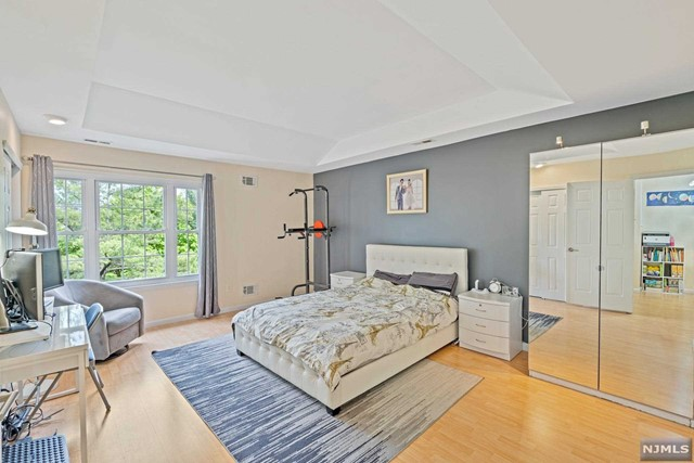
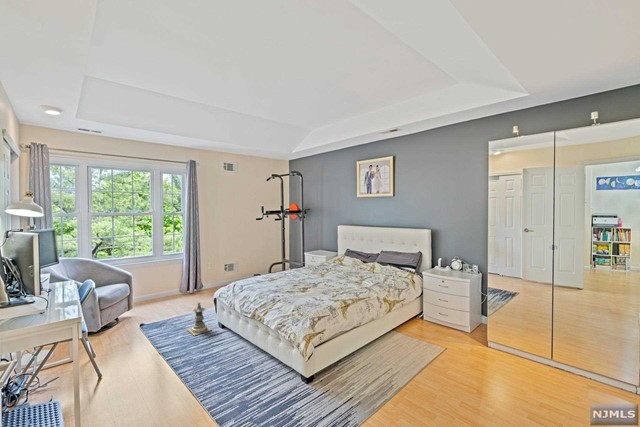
+ stone pagoda (199, 316)
